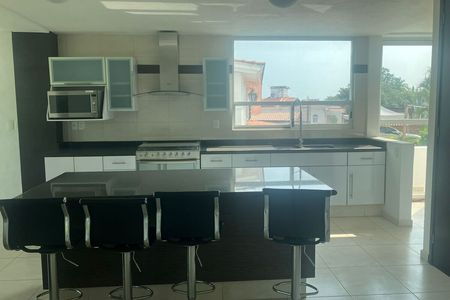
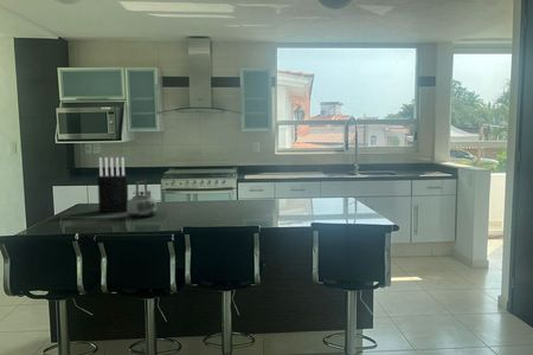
+ kettle (143, 196)
+ knife block (113, 183)
